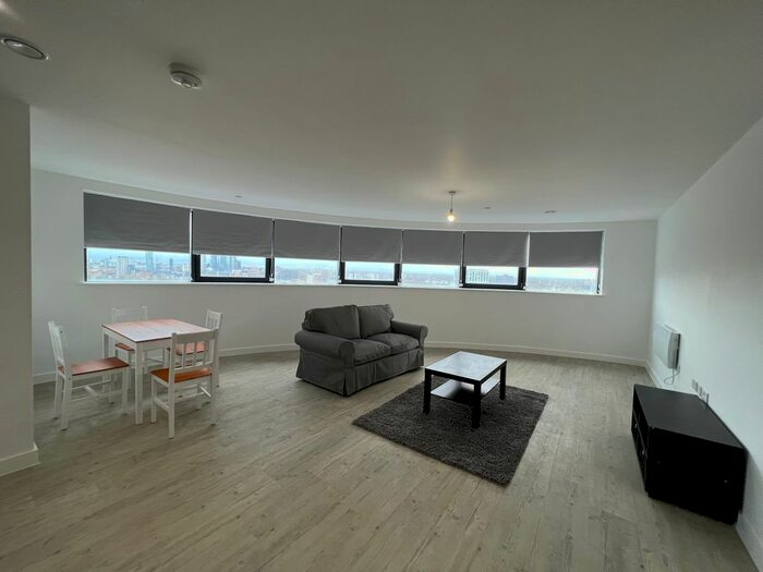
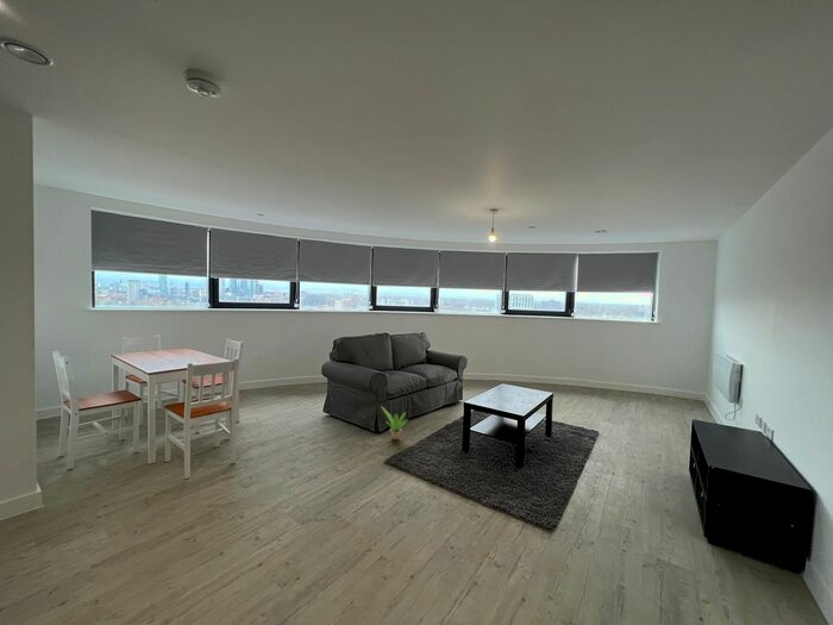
+ potted plant (395, 423)
